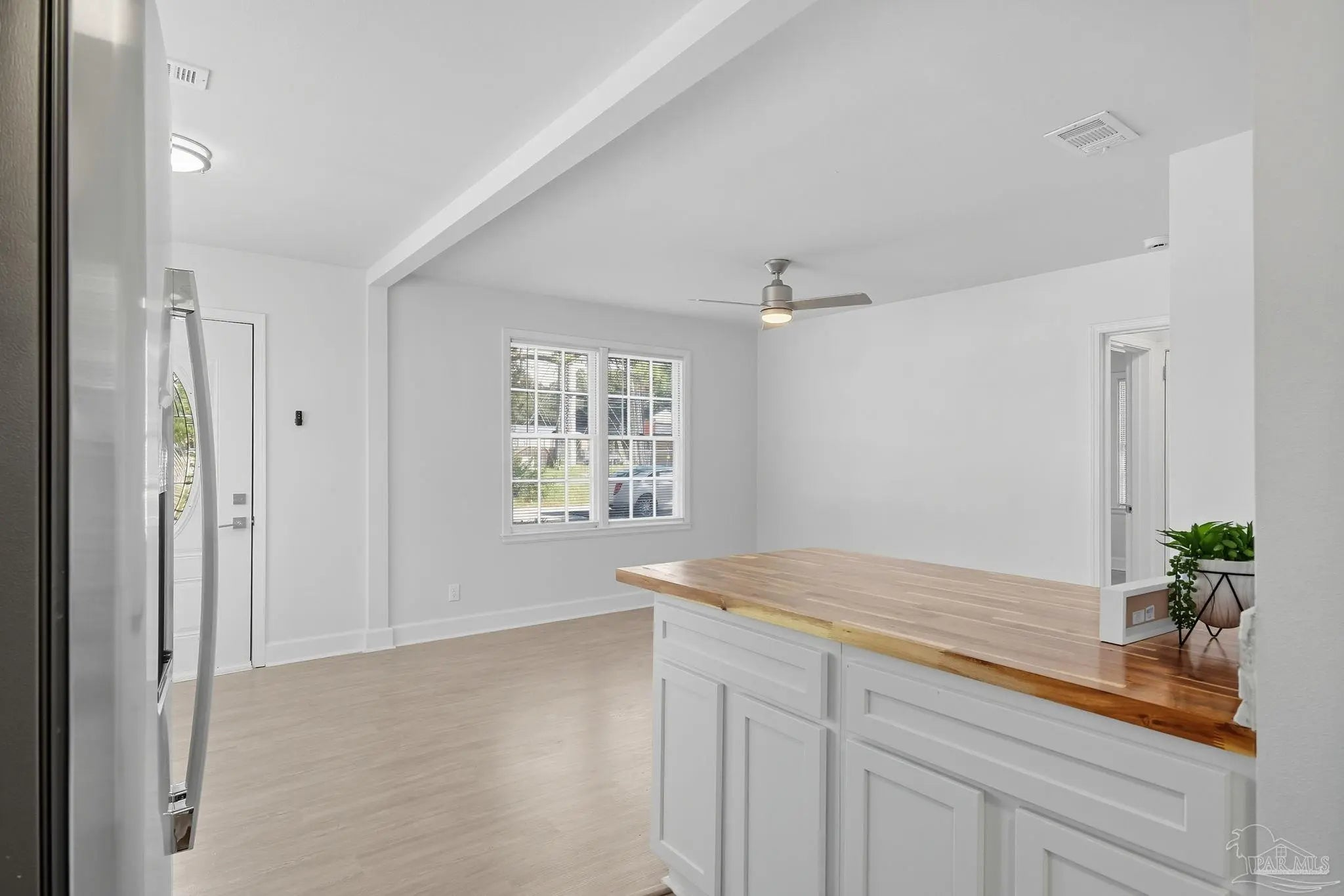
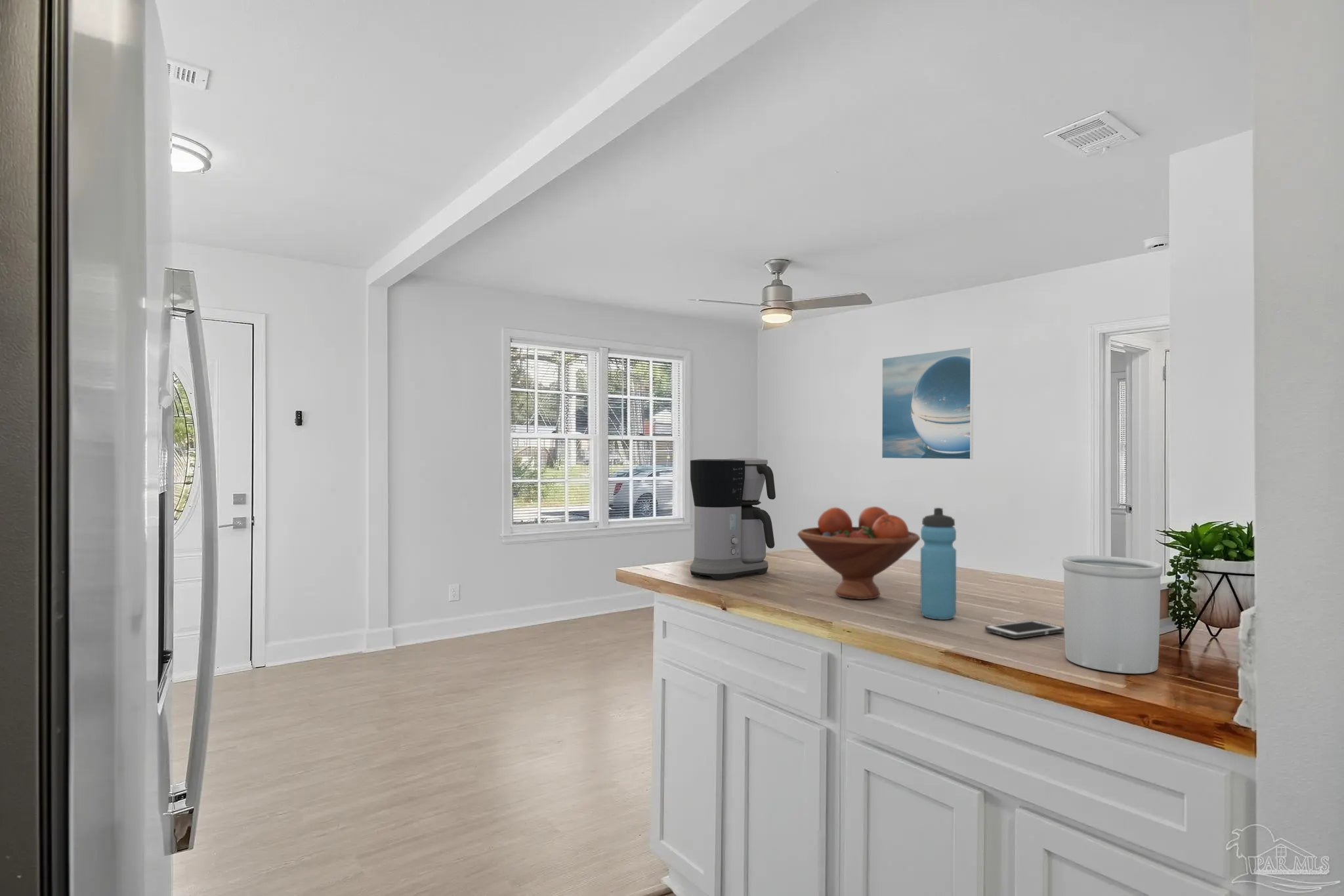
+ cell phone (1024, 629)
+ coffee maker (734, 516)
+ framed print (925, 405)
+ utensil holder (1110, 611)
+ water bottle (938, 562)
+ fruit bowl (857, 552)
